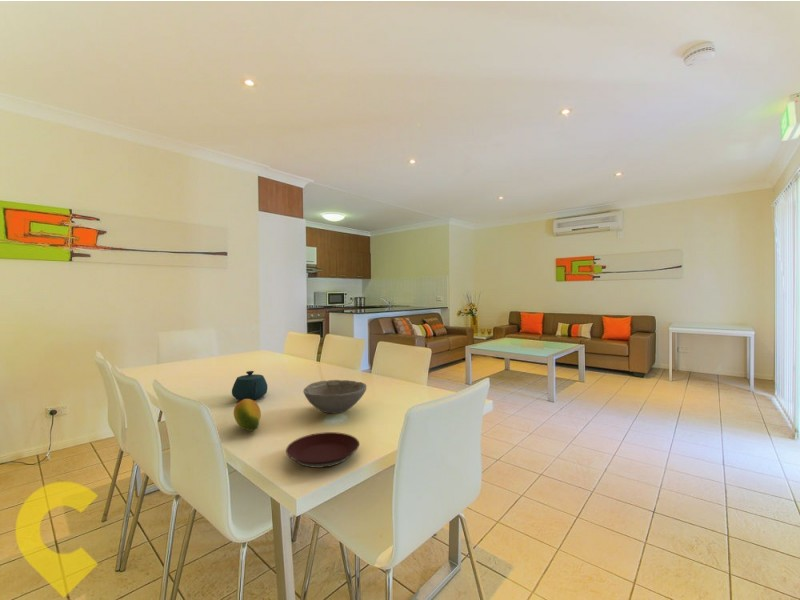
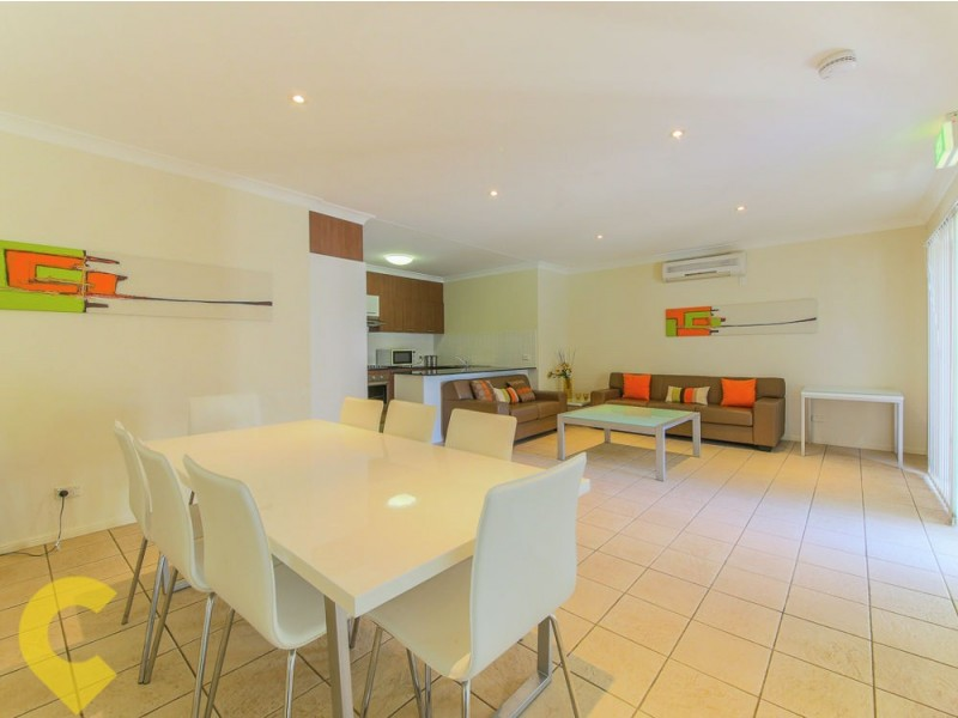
- plate (323, 450)
- bowl (335, 398)
- fruit (247, 414)
- teapot (250, 384)
